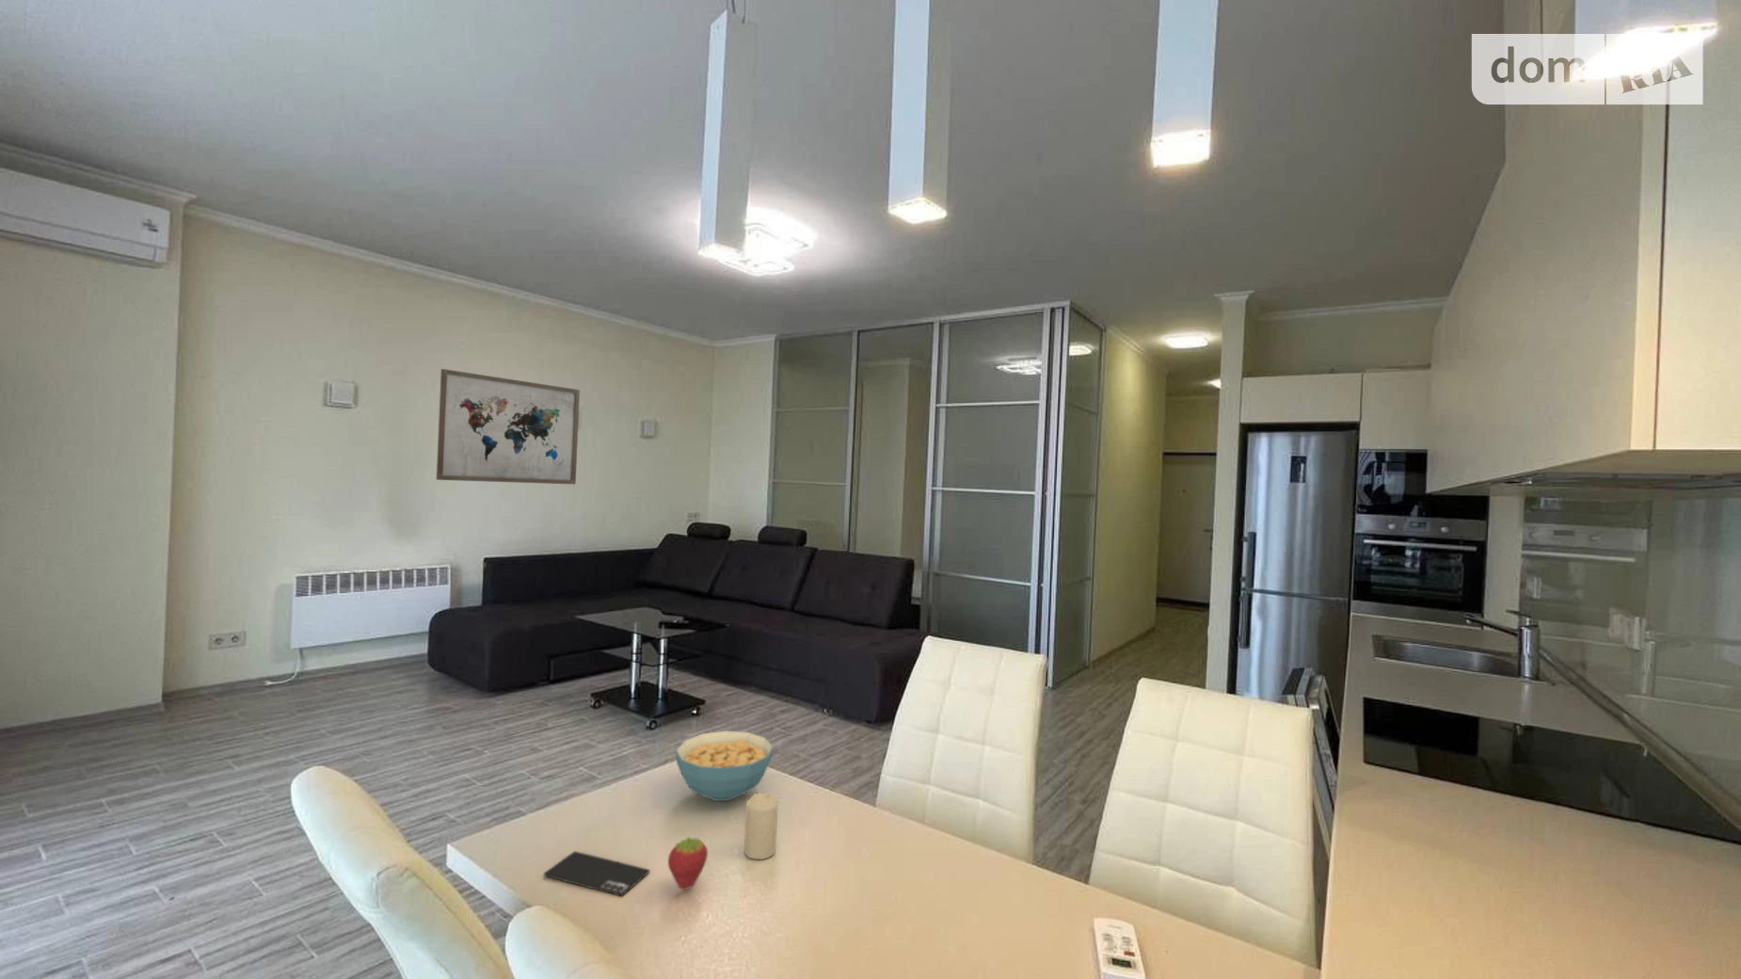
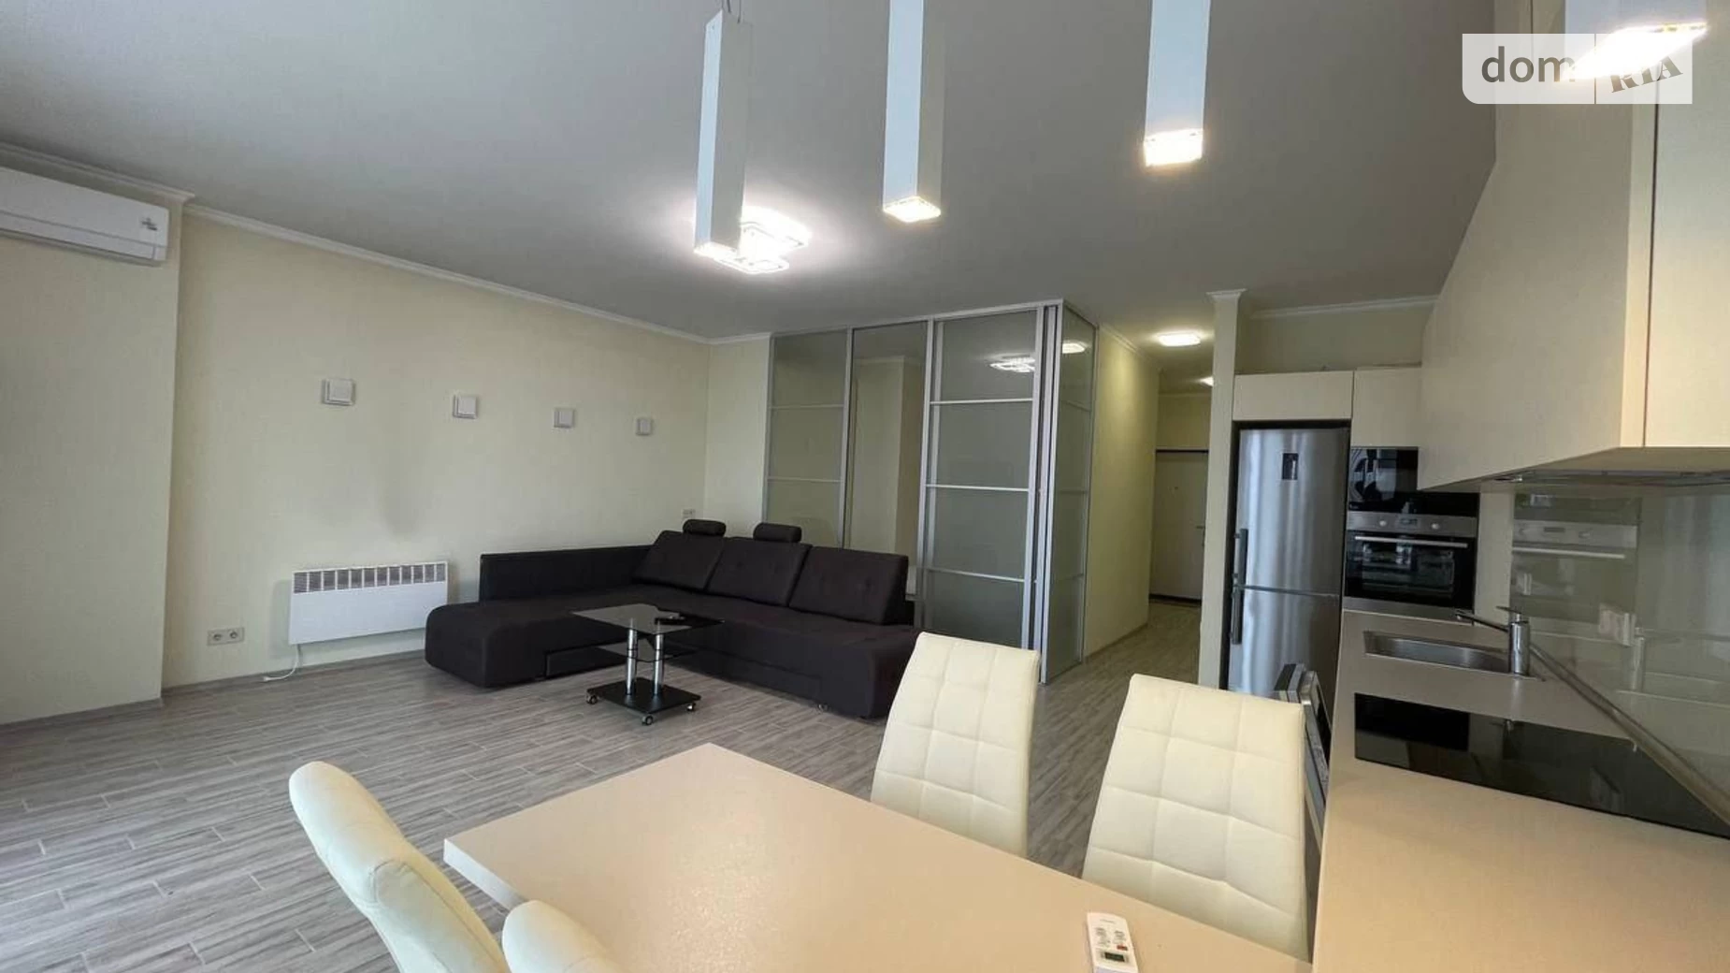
- wall art (513, 432)
- cereal bowl (723, 771)
- smartphone (597, 871)
- fruit (688, 862)
- candle (760, 822)
